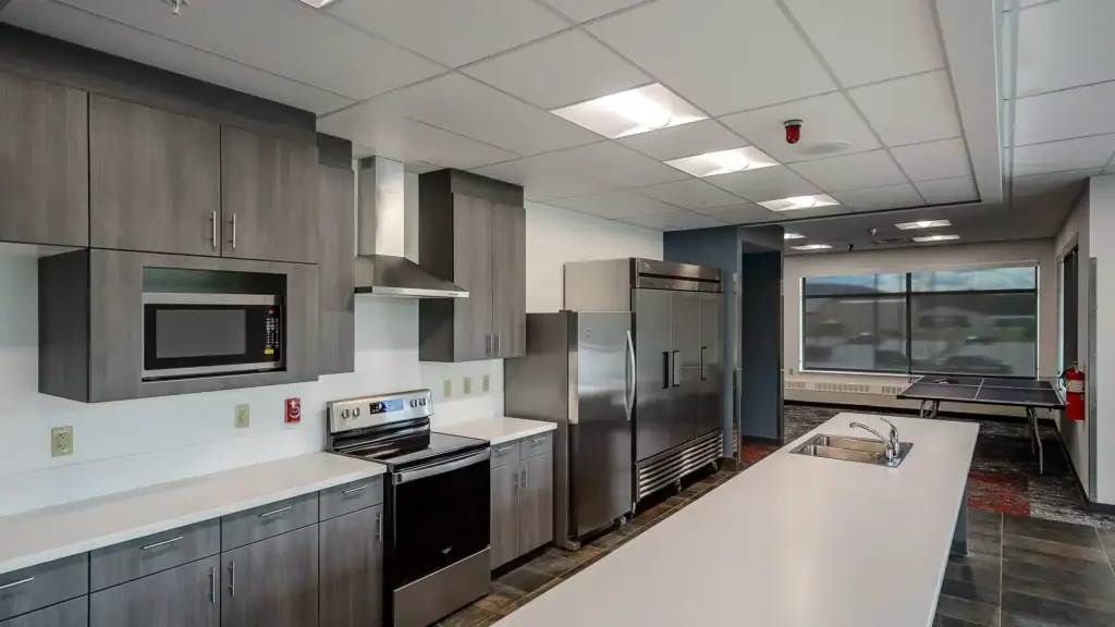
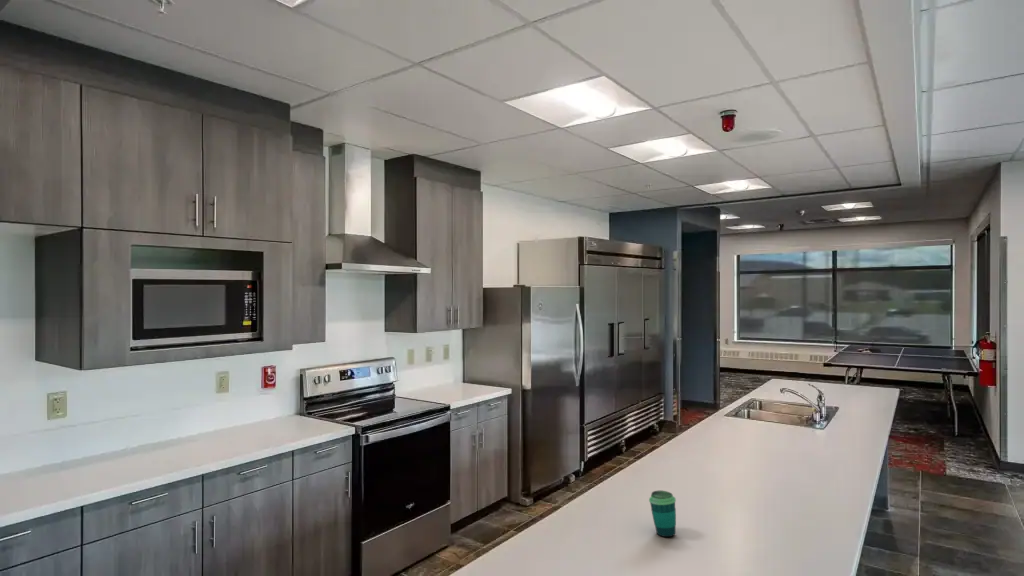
+ cup (662, 513)
